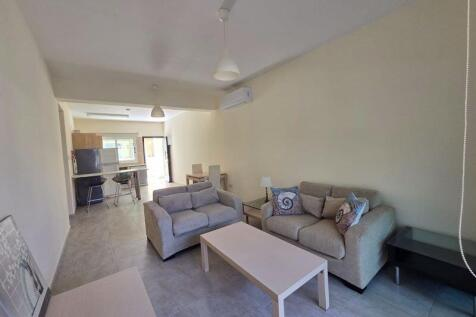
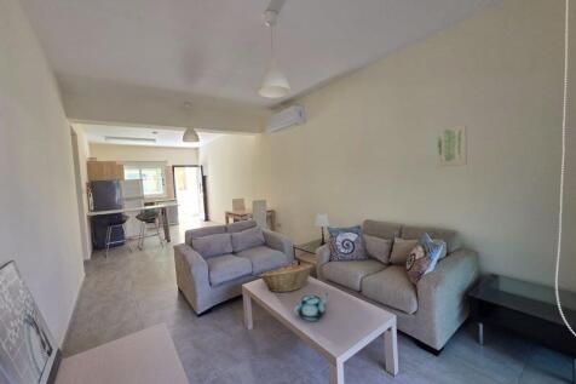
+ teapot (312, 304)
+ fruit basket (287, 274)
+ wall art (450, 147)
